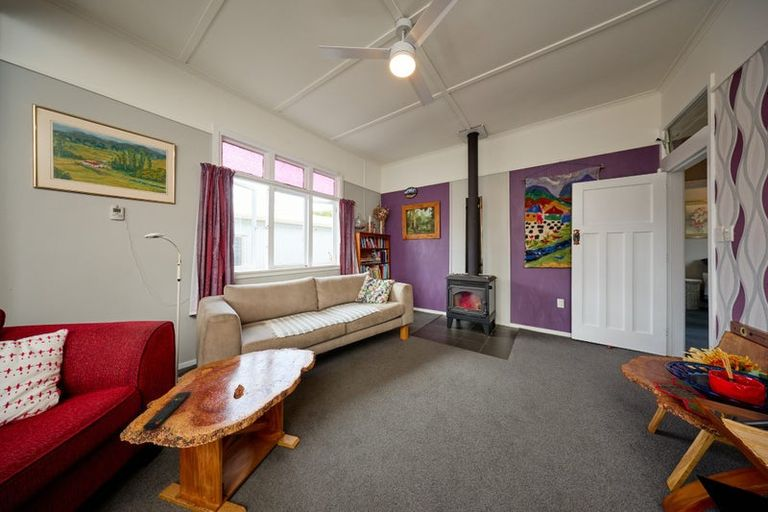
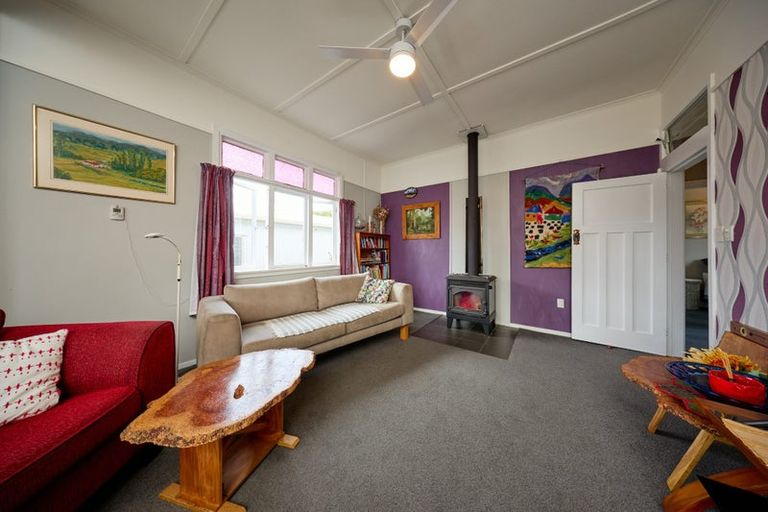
- remote control (169, 408)
